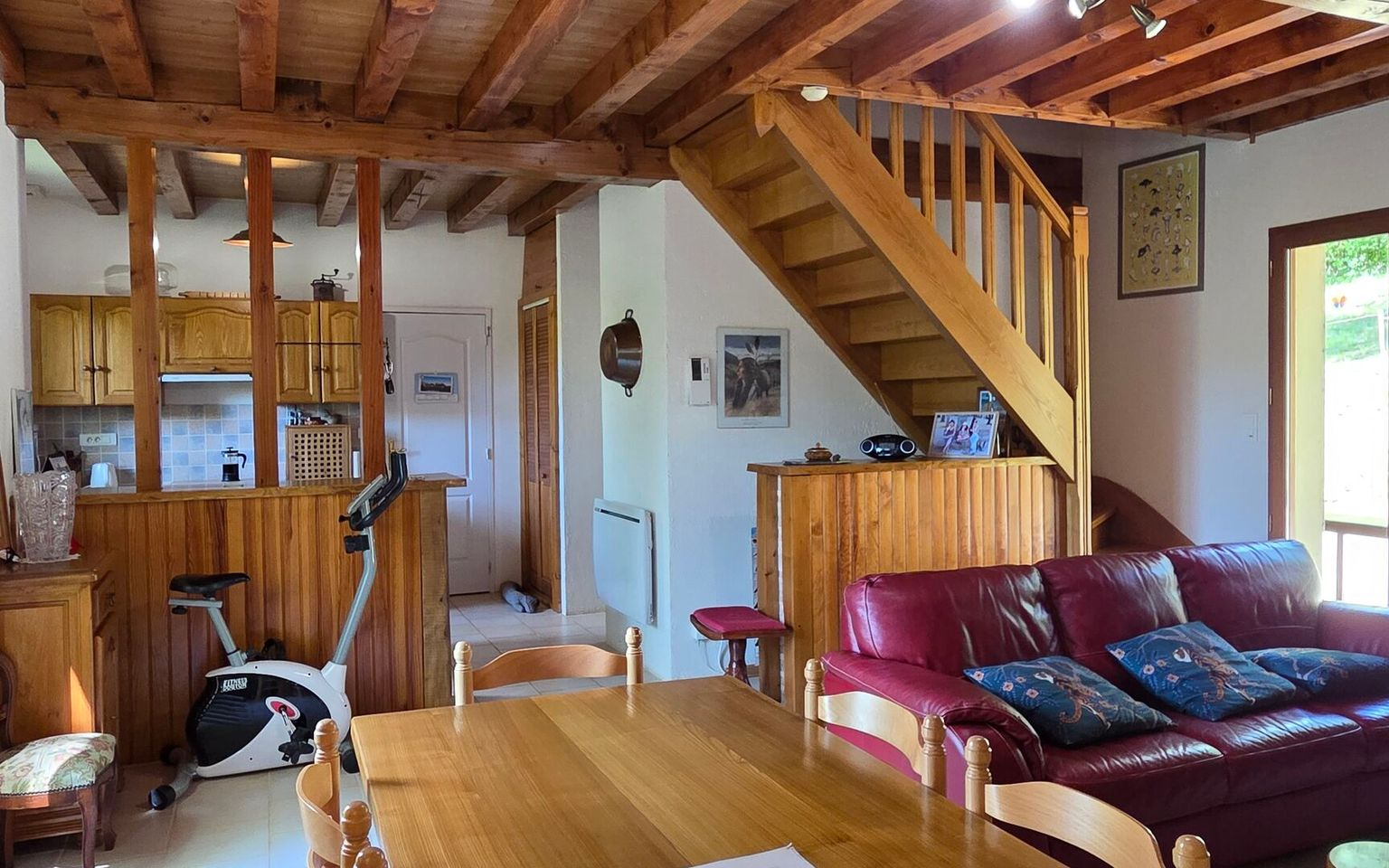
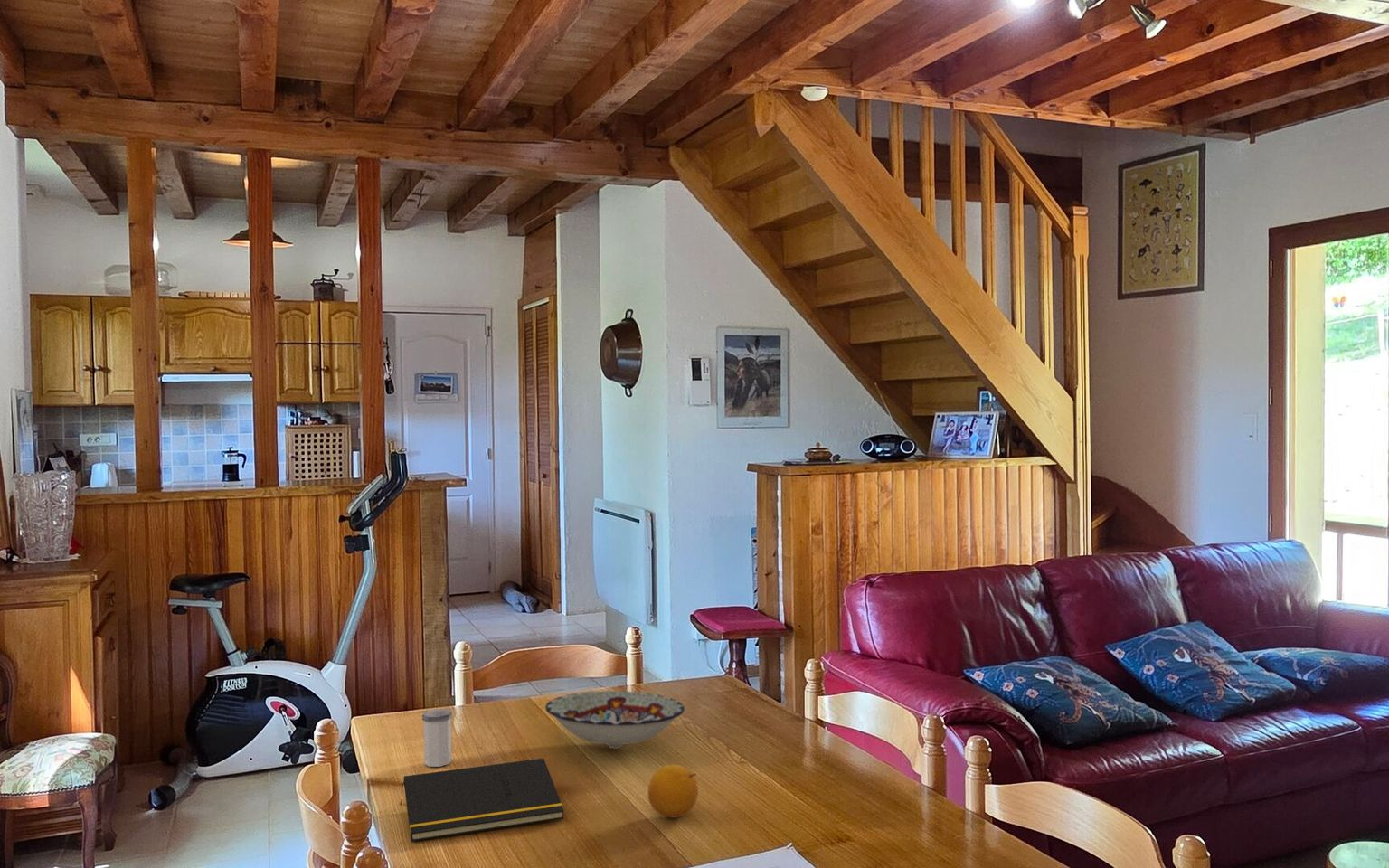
+ notepad (482, 797)
+ bowl (615, 725)
+ fruit (672, 790)
+ salt shaker (437, 737)
